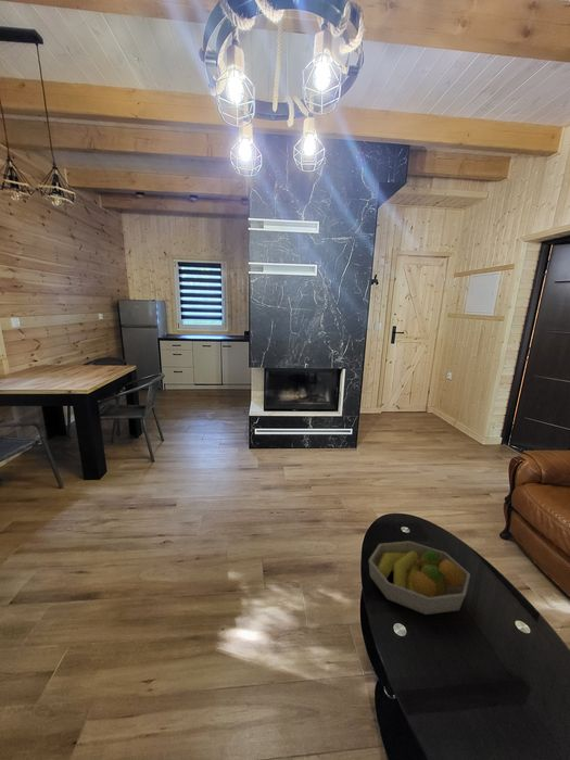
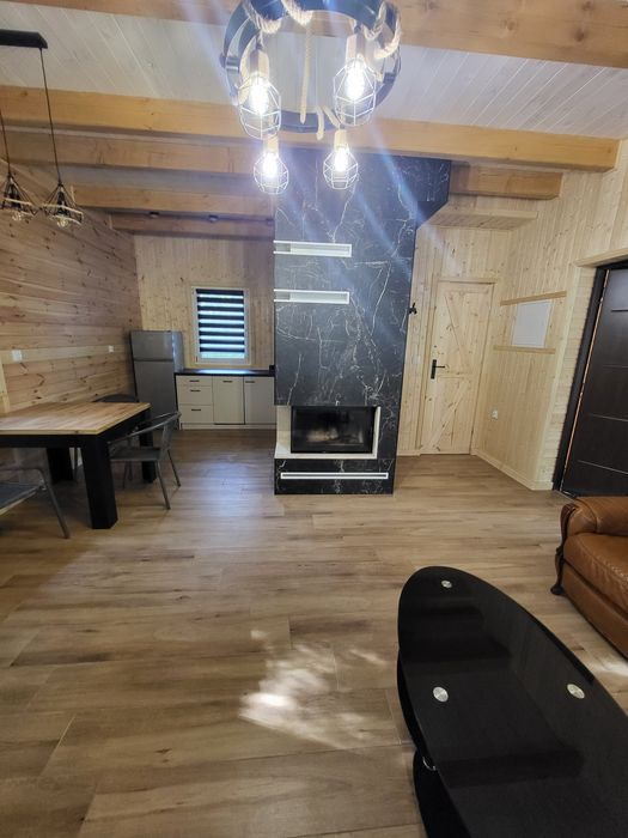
- fruit bowl (417, 572)
